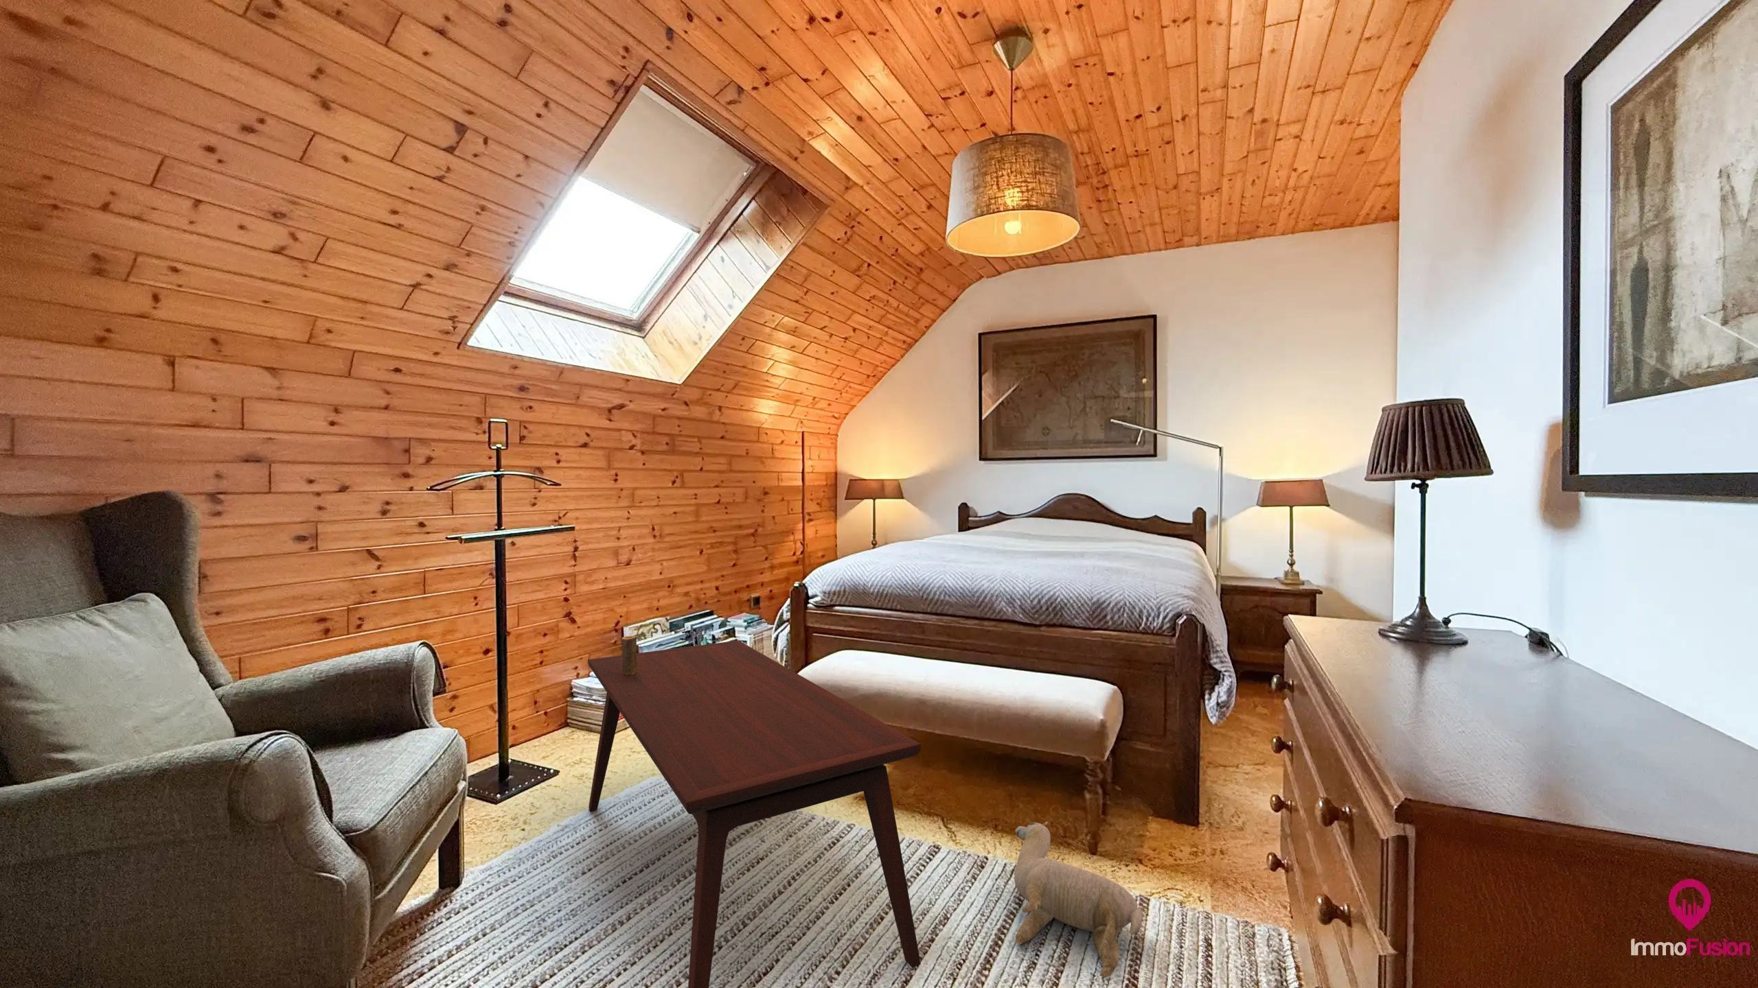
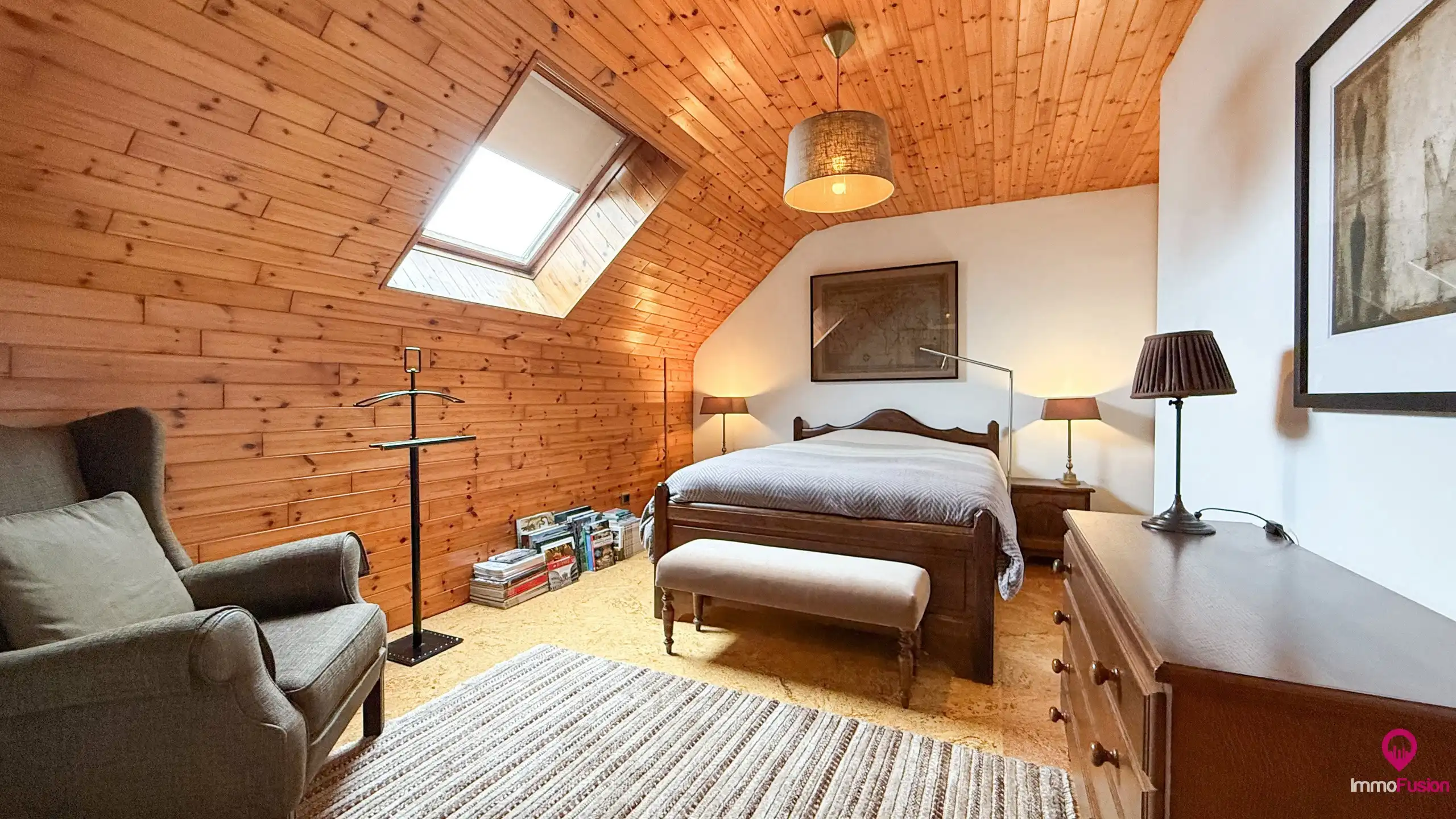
- coffee table (722, 782)
- candle (629, 654)
- plush toy (1064, 887)
